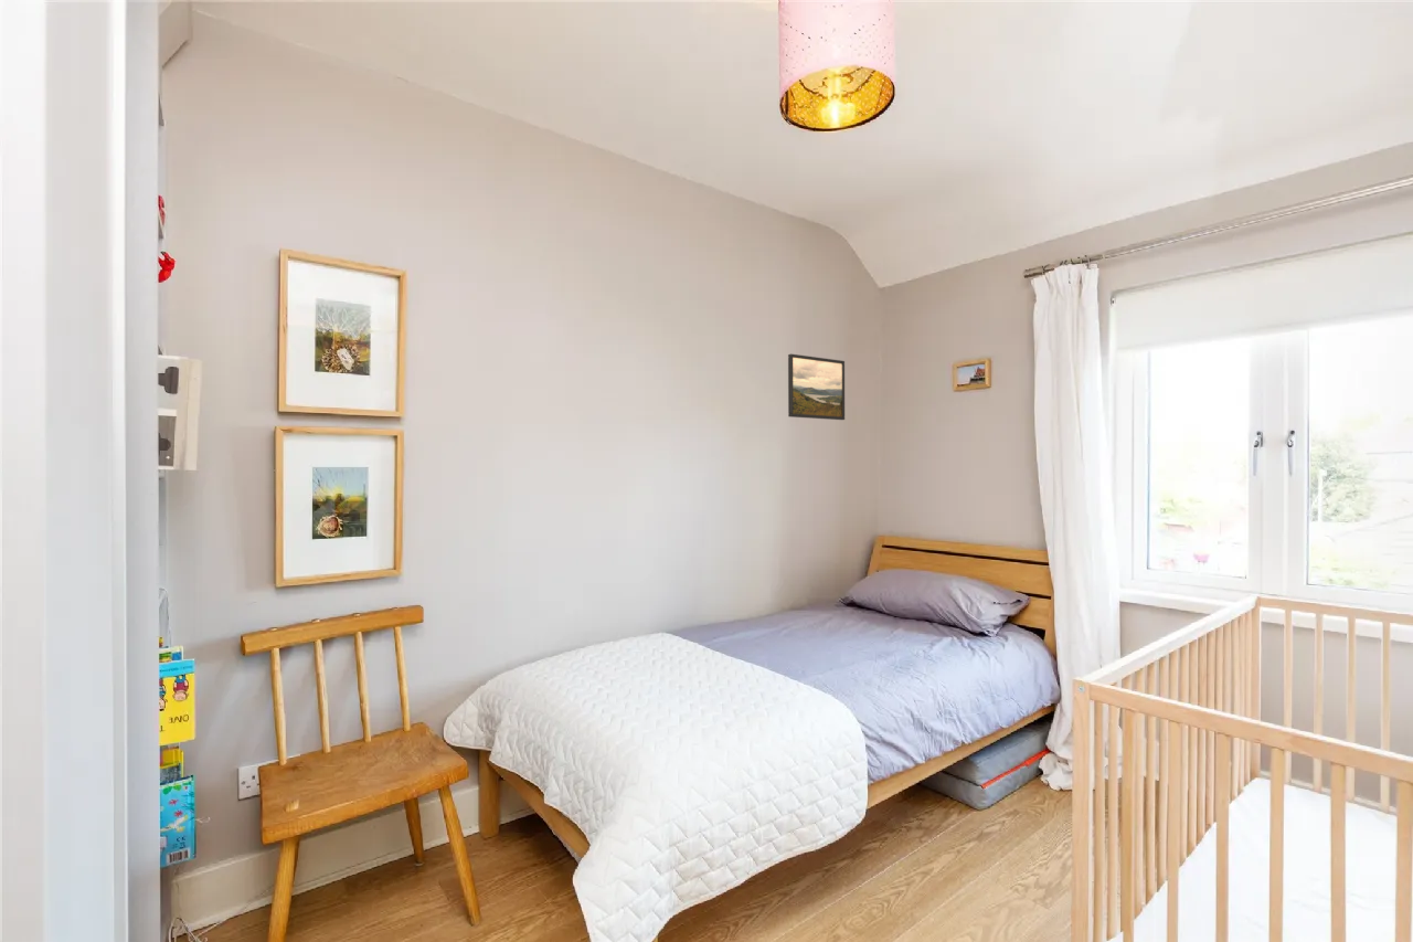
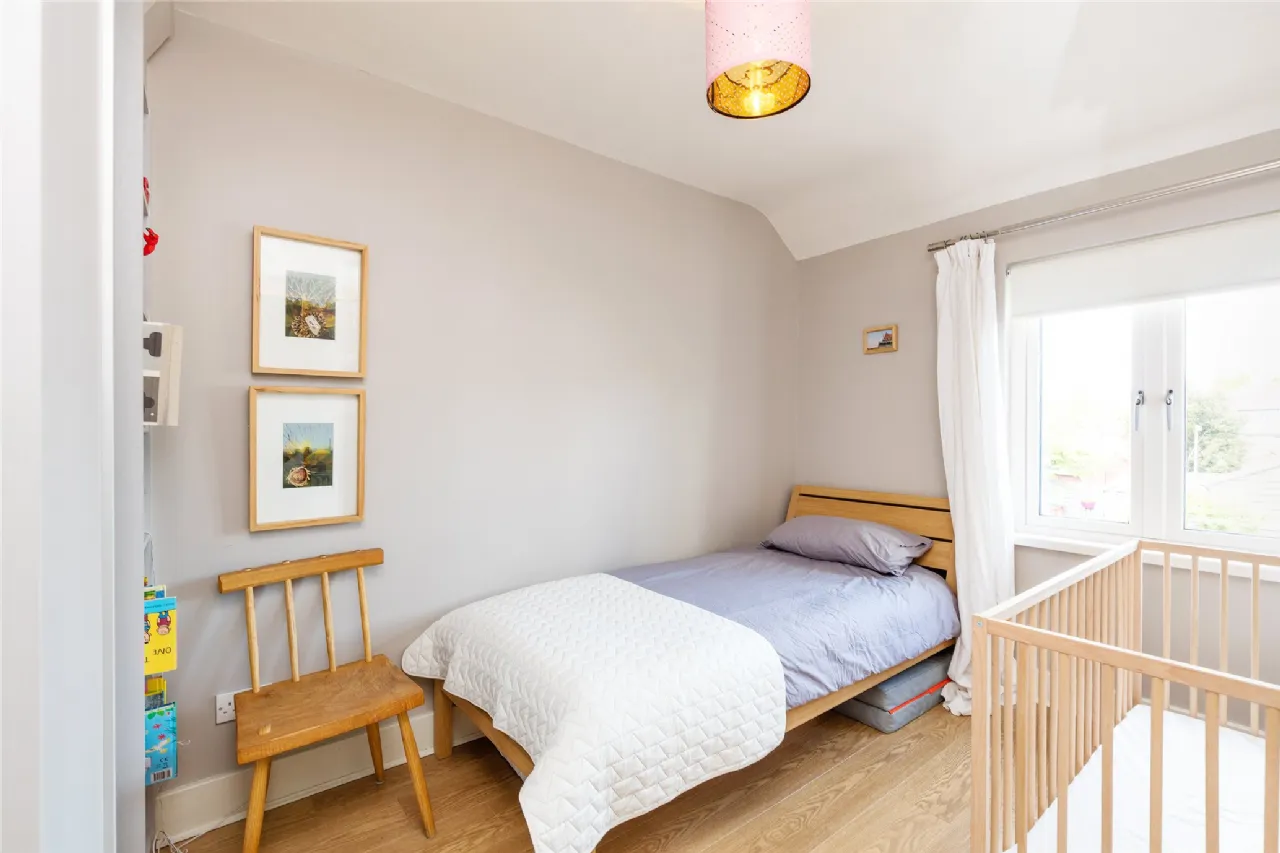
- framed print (817, 388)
